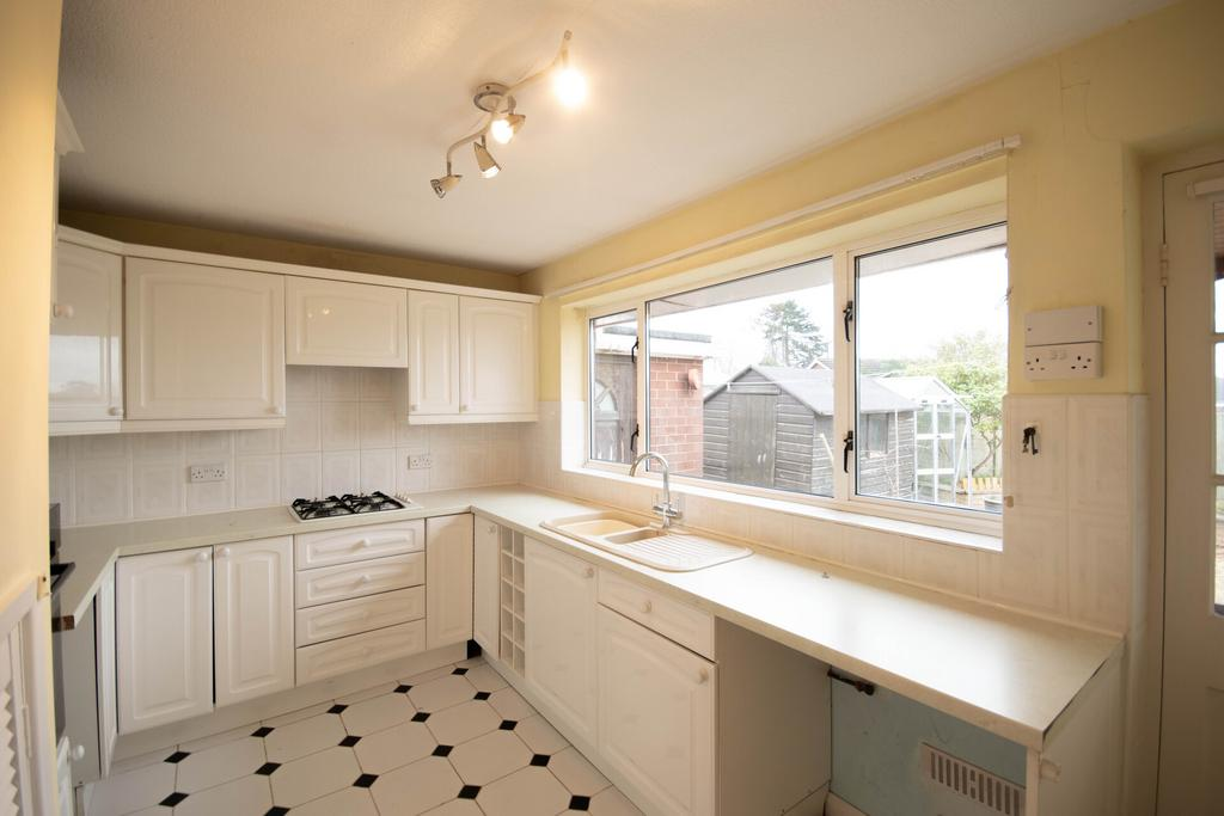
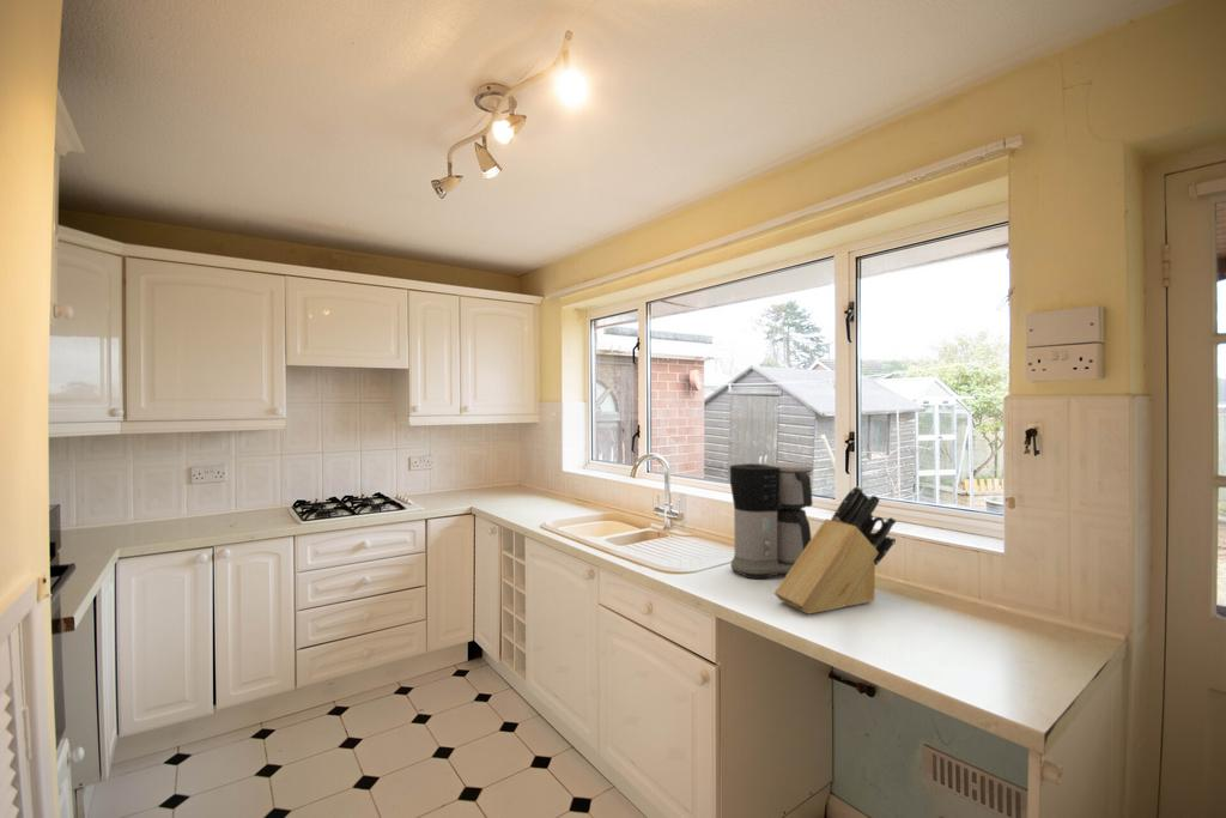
+ knife block (837, 545)
+ coffee maker (775, 517)
